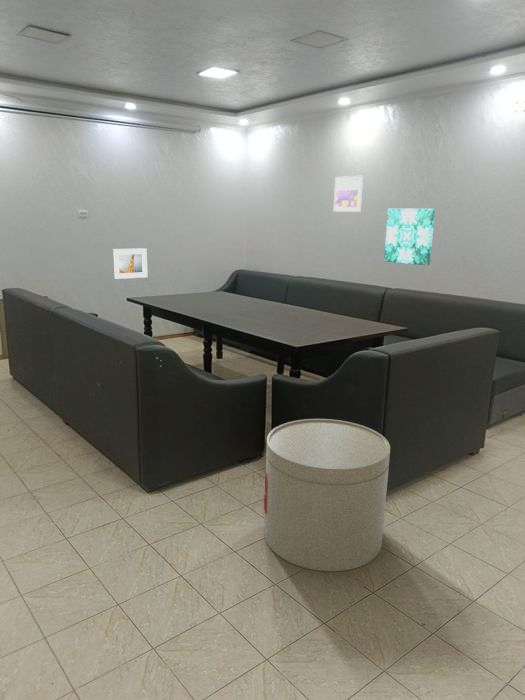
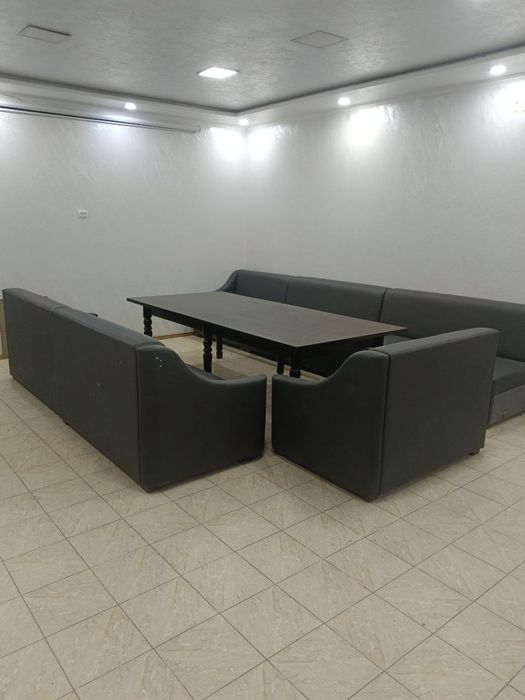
- side table (325, 488)
- wall art (408, 236)
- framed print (130, 263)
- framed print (347, 194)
